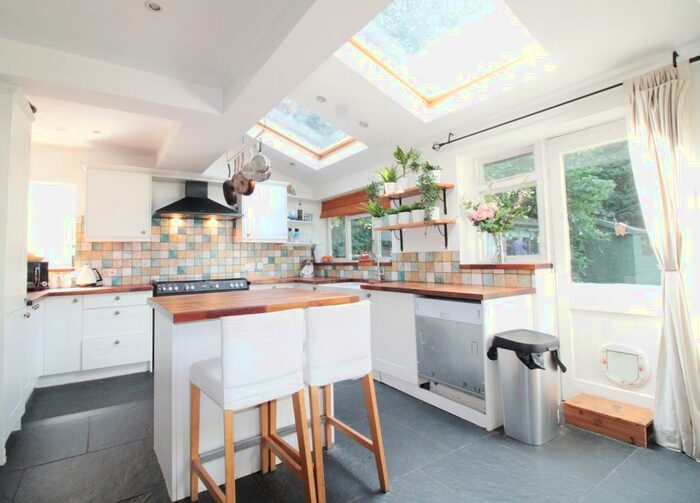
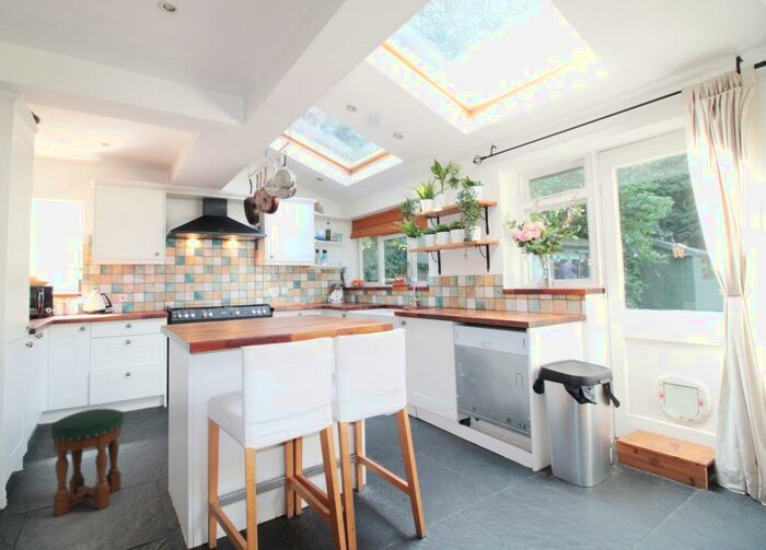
+ stool (82, 454)
